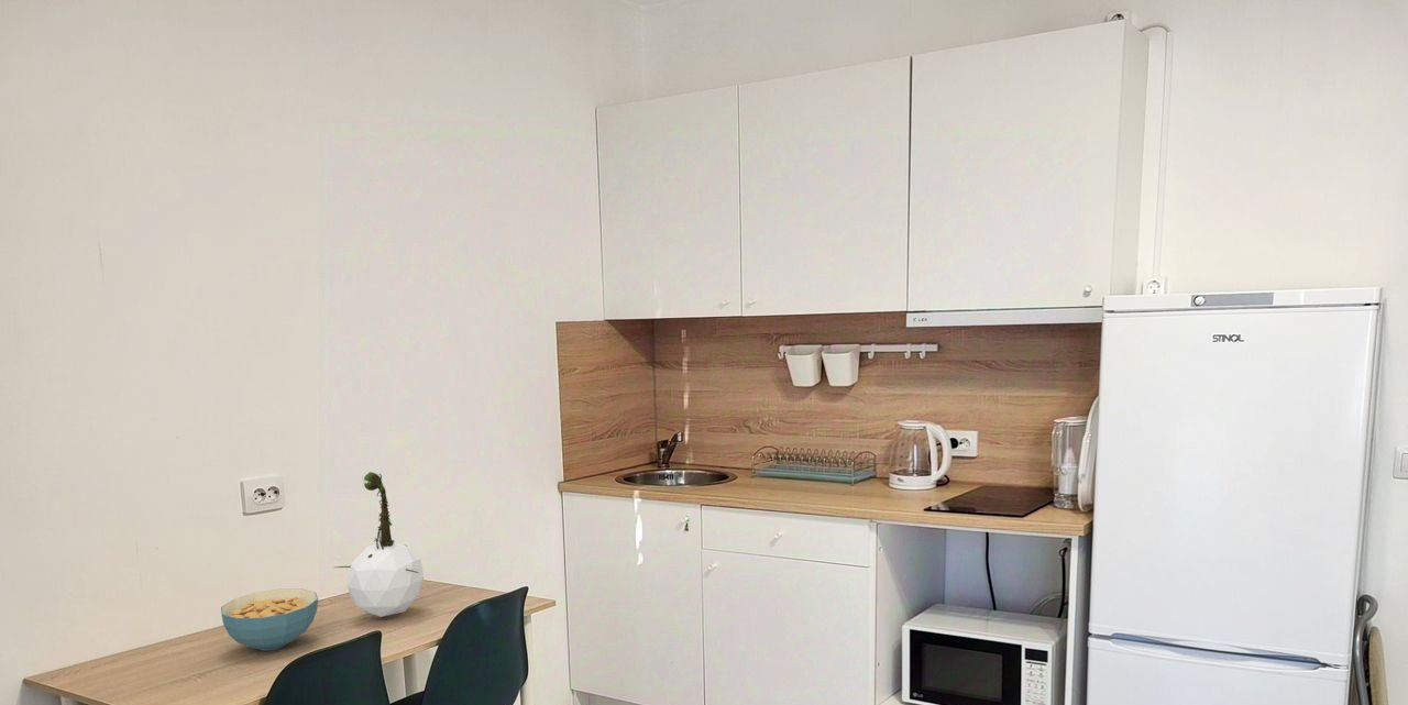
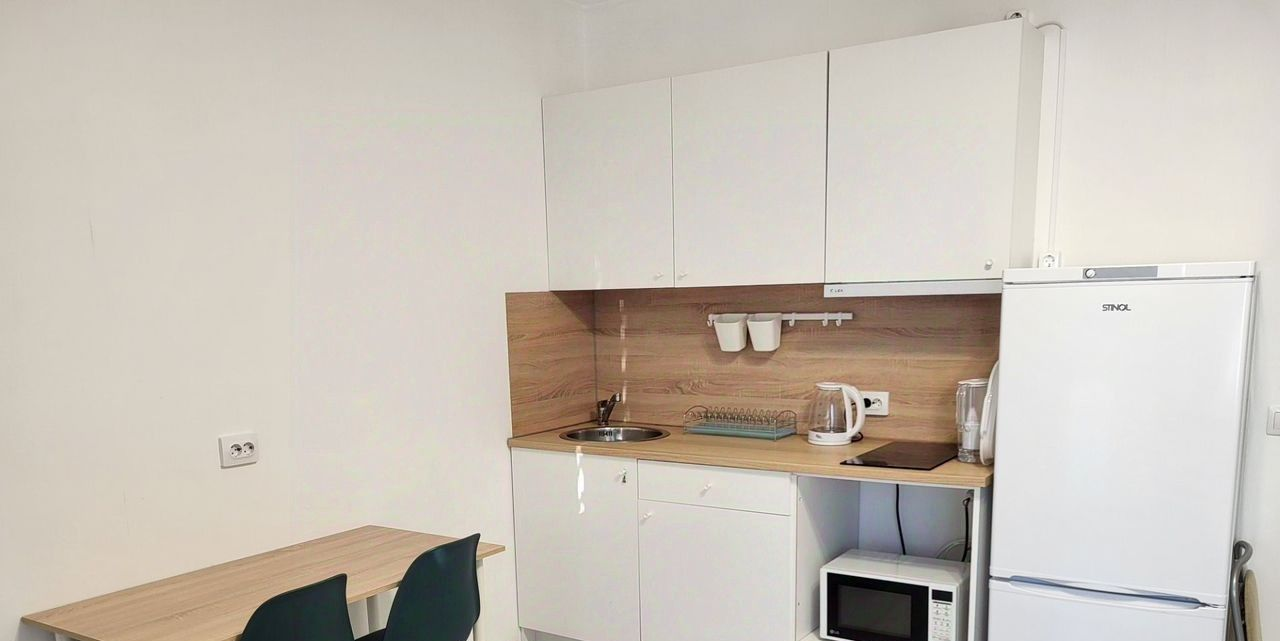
- plant (388, 546)
- cereal bowl (271, 624)
